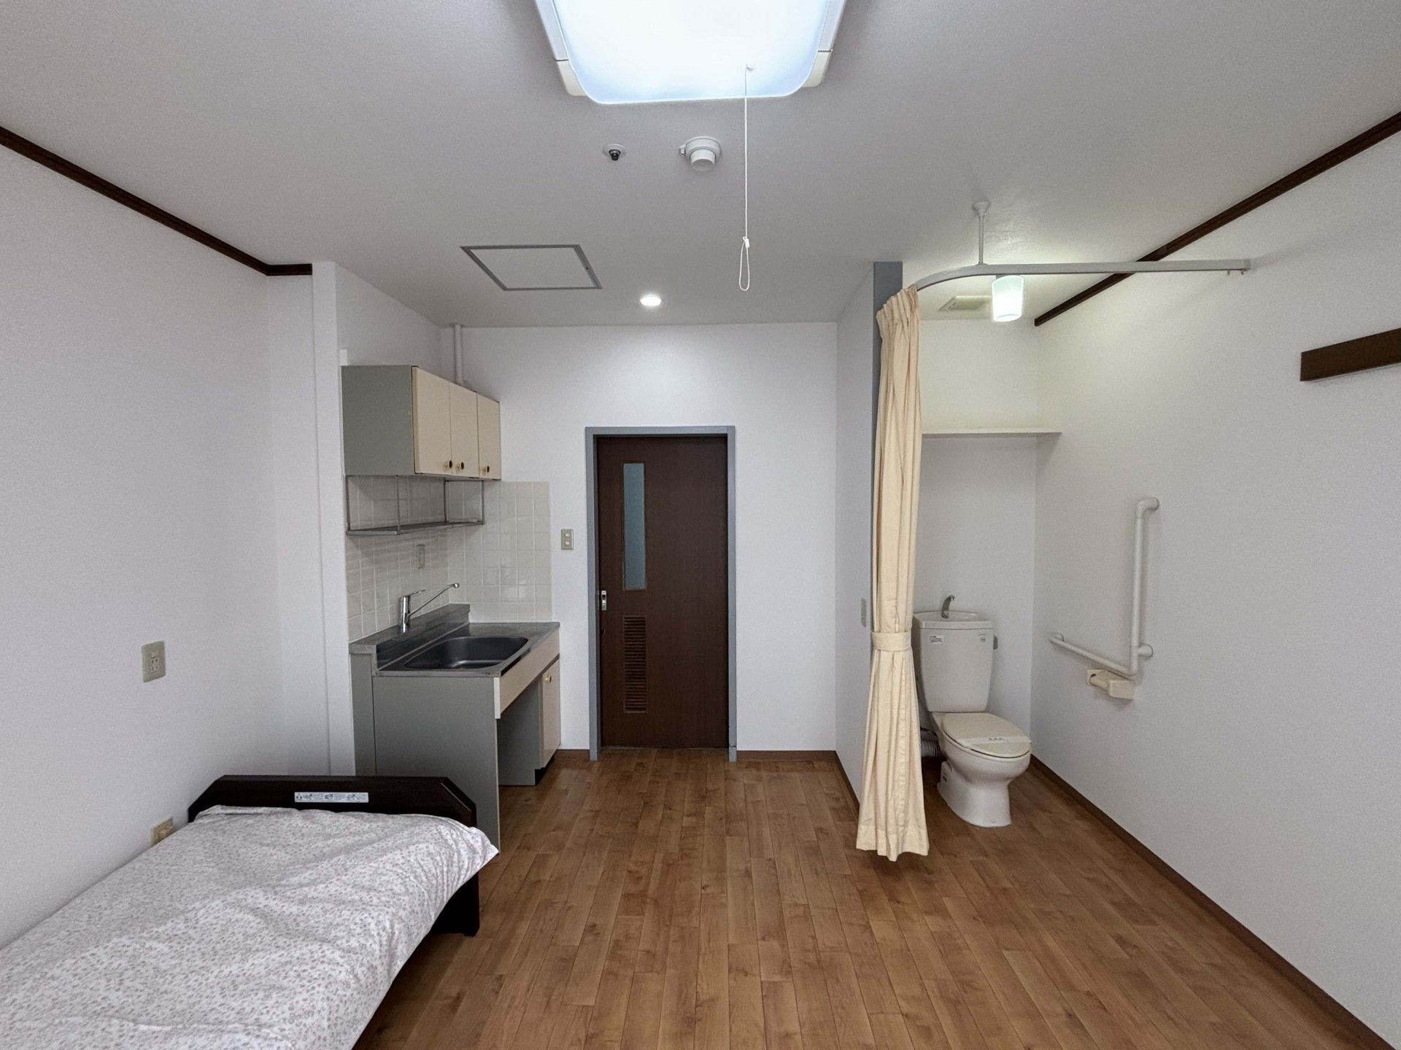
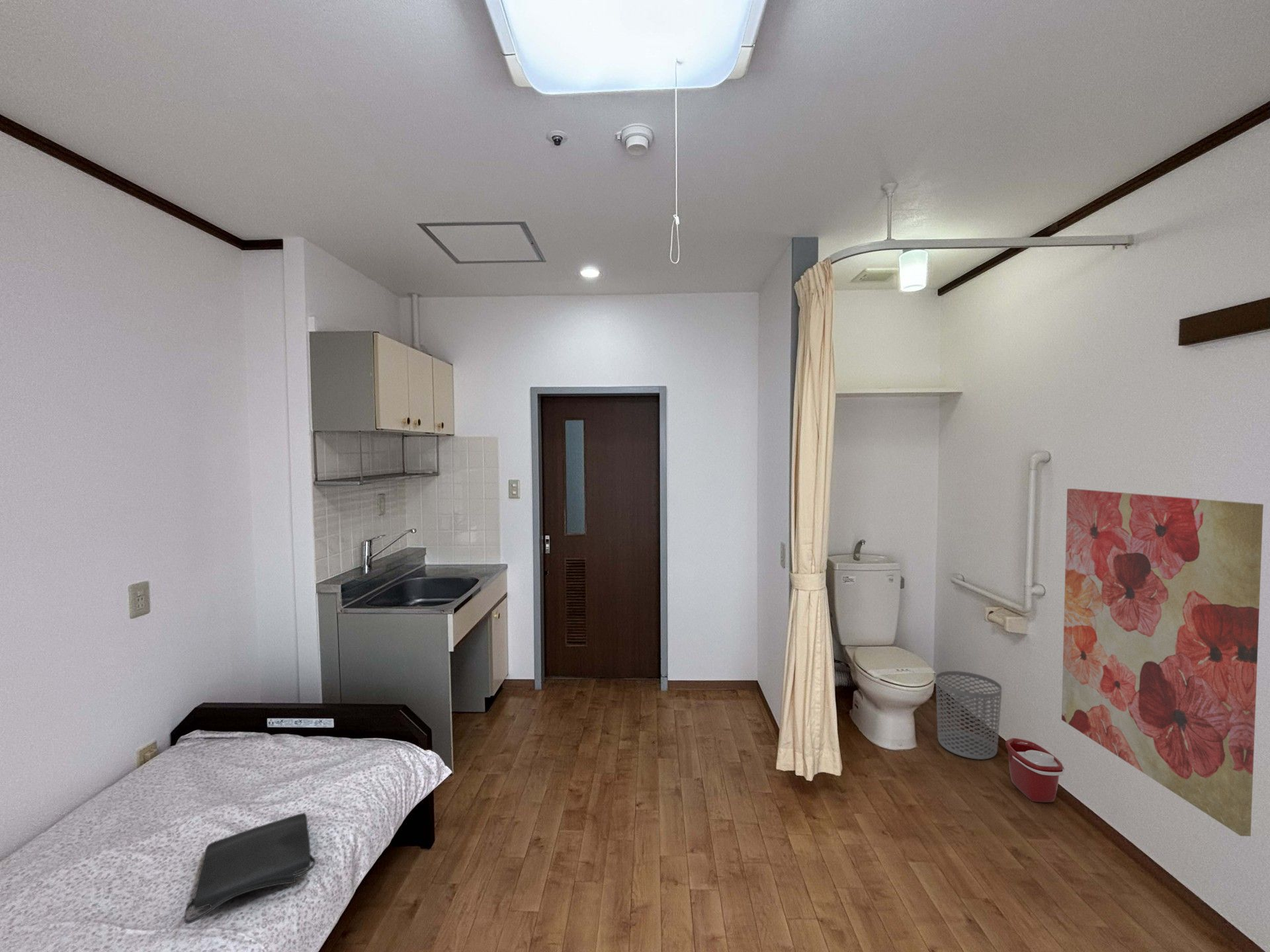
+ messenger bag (256, 861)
+ wall art (1143, 632)
+ bucket (1032, 768)
+ waste bin (967, 713)
